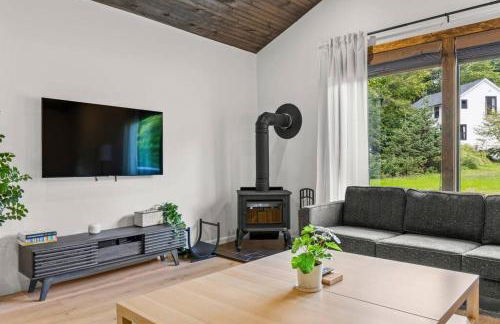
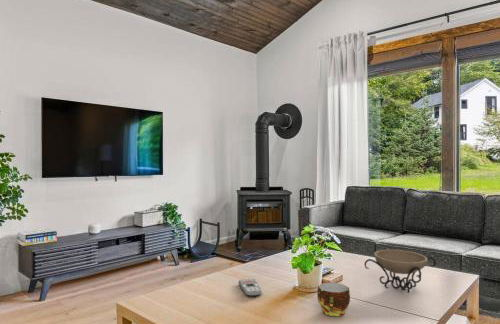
+ cup (334, 300)
+ decorative bowl (400, 272)
+ remote control (250, 287)
